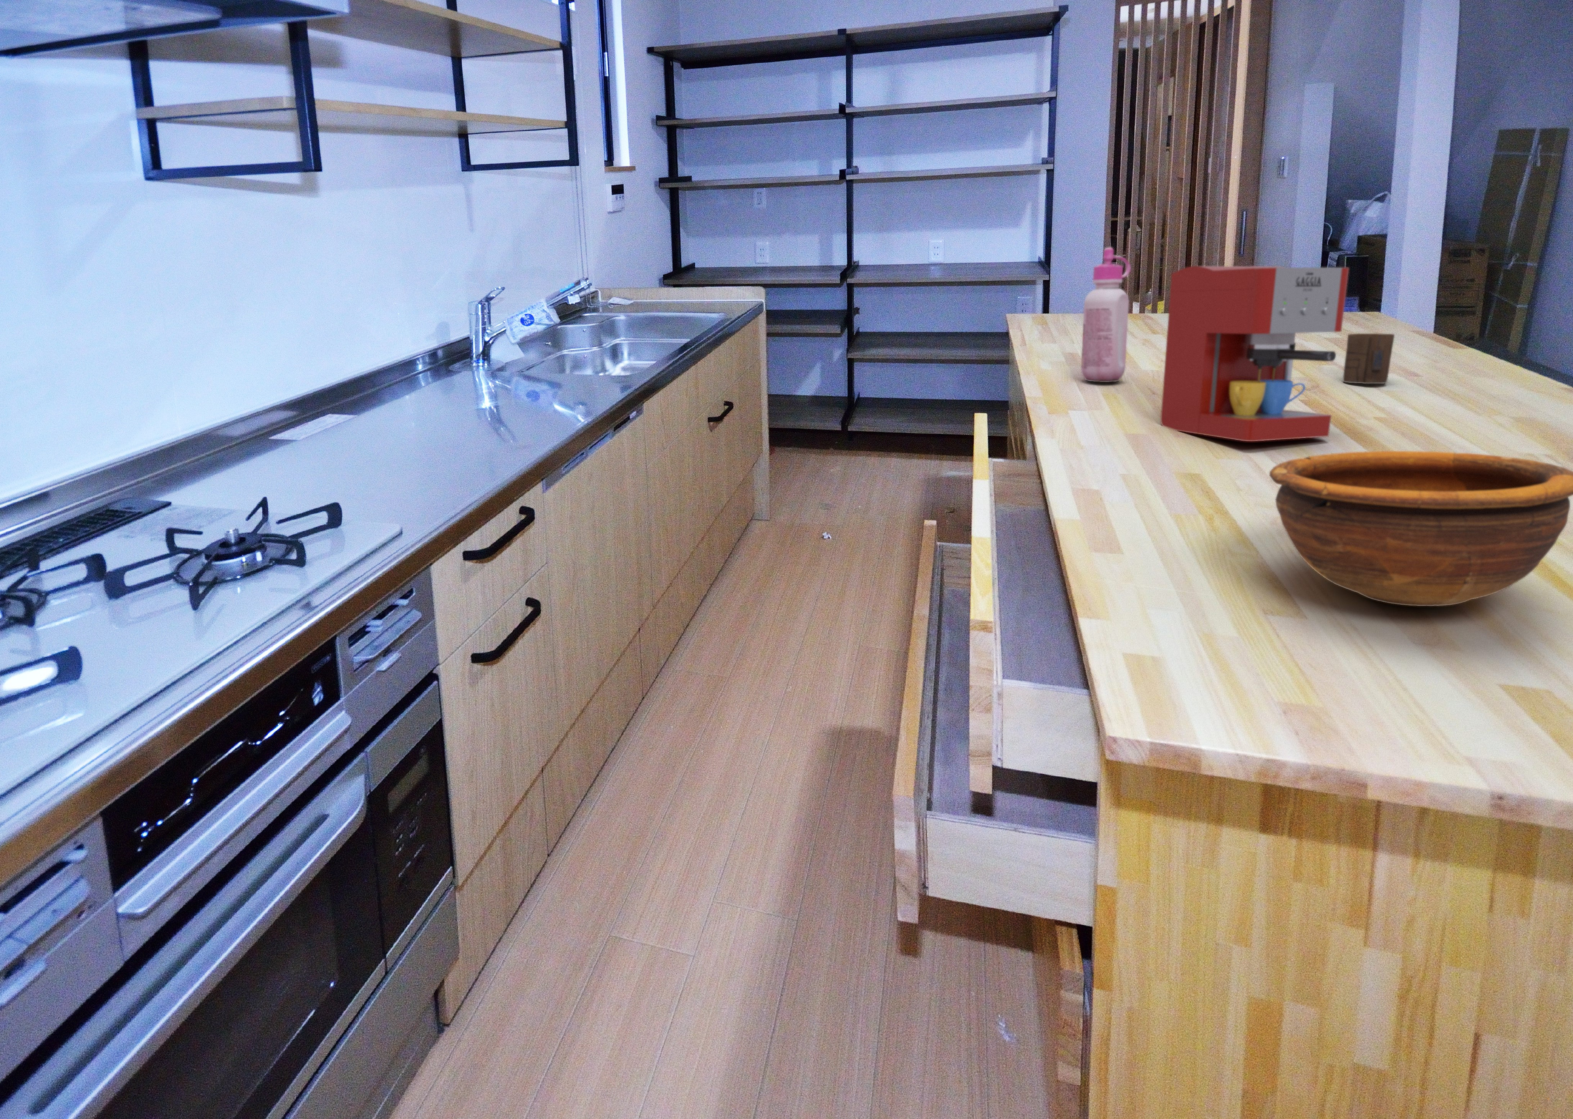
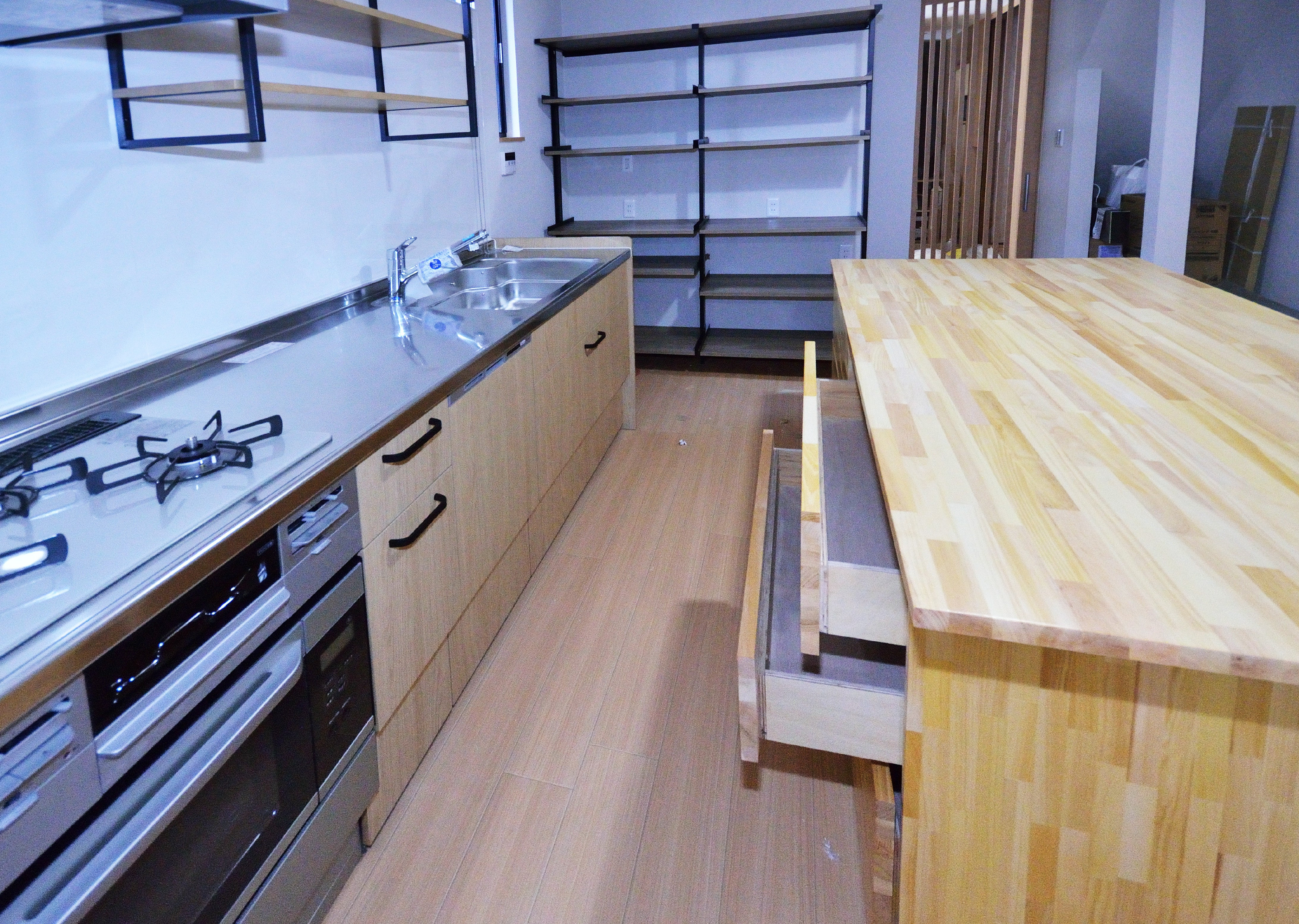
- cup (1368, 358)
- coffee maker (1248, 350)
- bowl (1408, 530)
- glue bottle (1107, 315)
